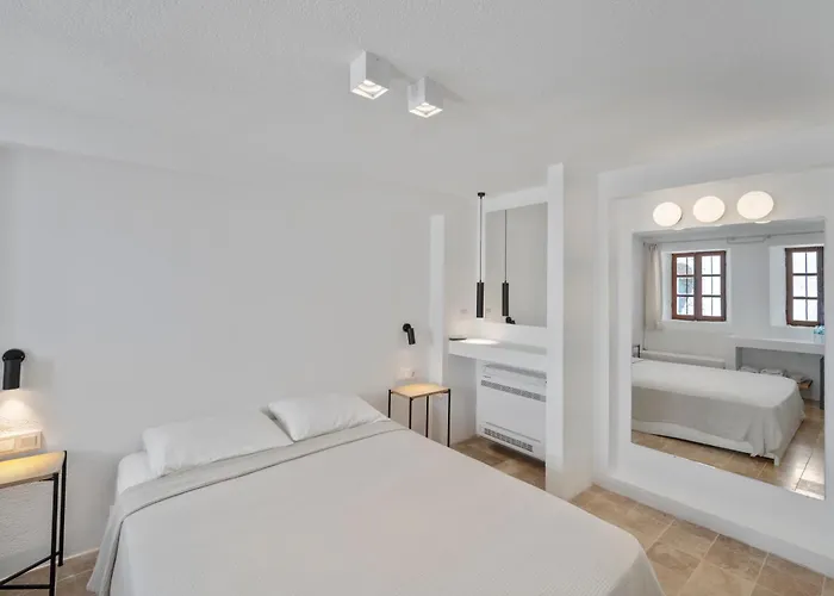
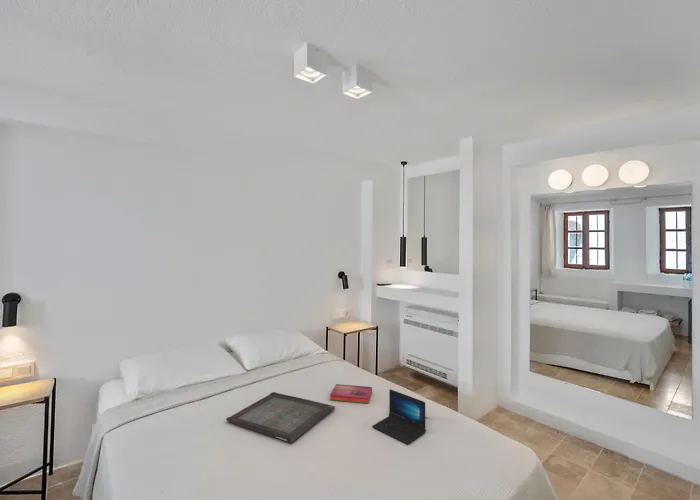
+ serving tray (282, 413)
+ hardback book (351, 393)
+ laptop (398, 414)
